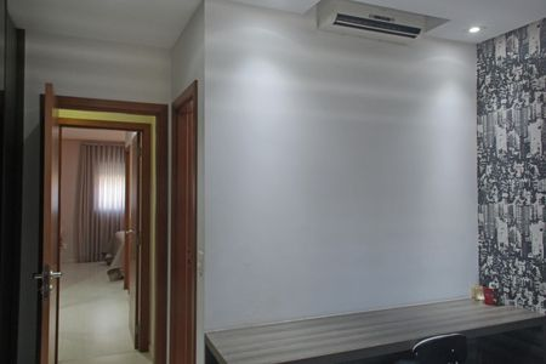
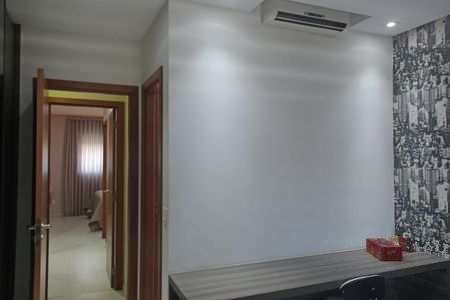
+ tissue box (383, 248)
